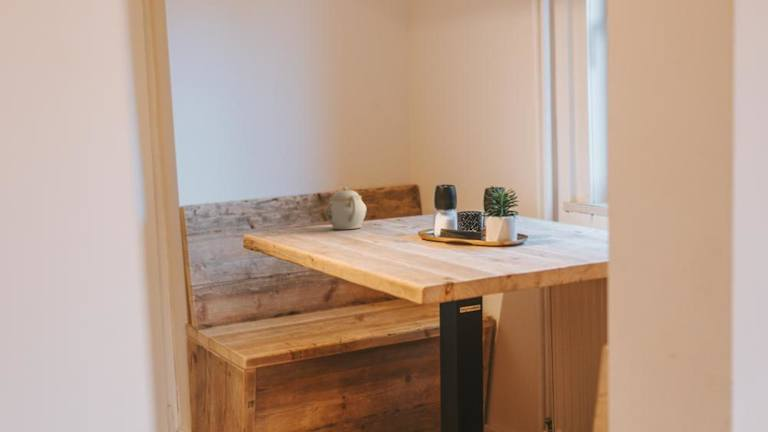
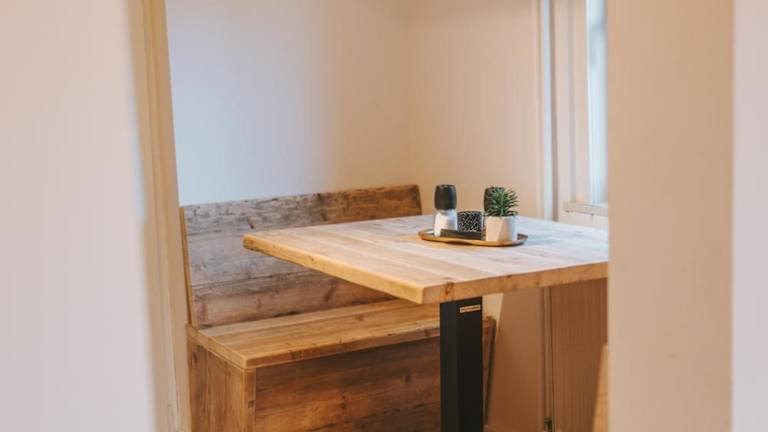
- teapot (346, 207)
